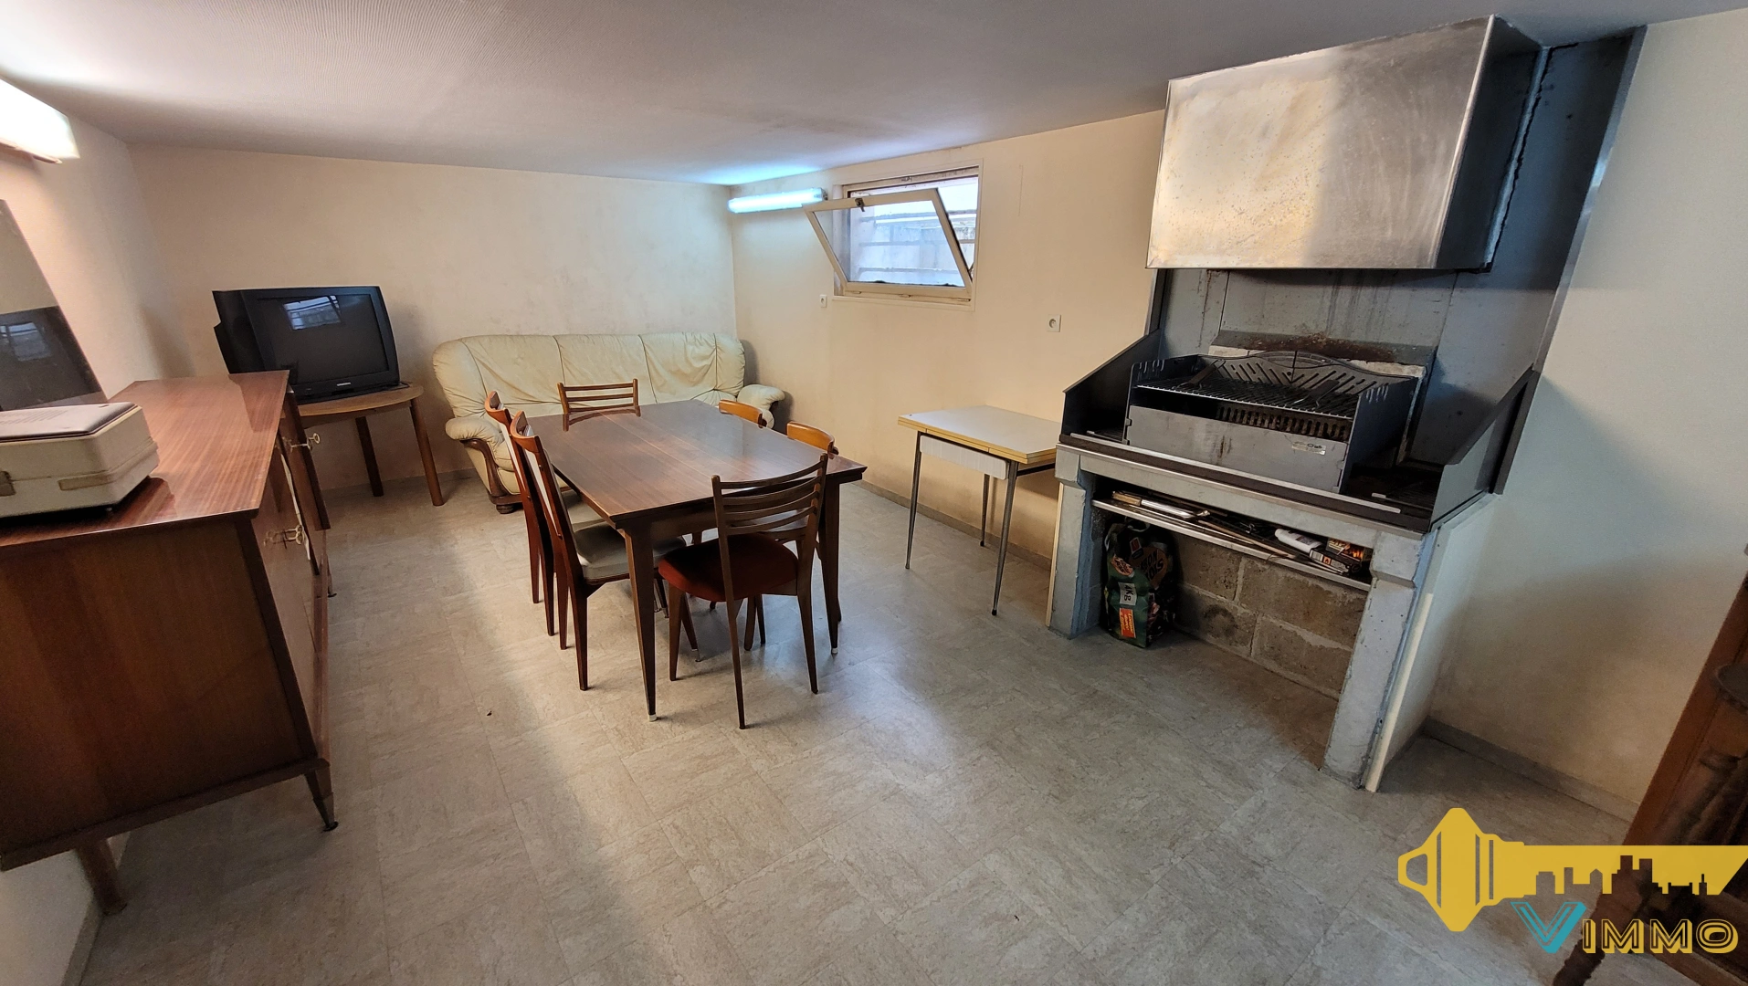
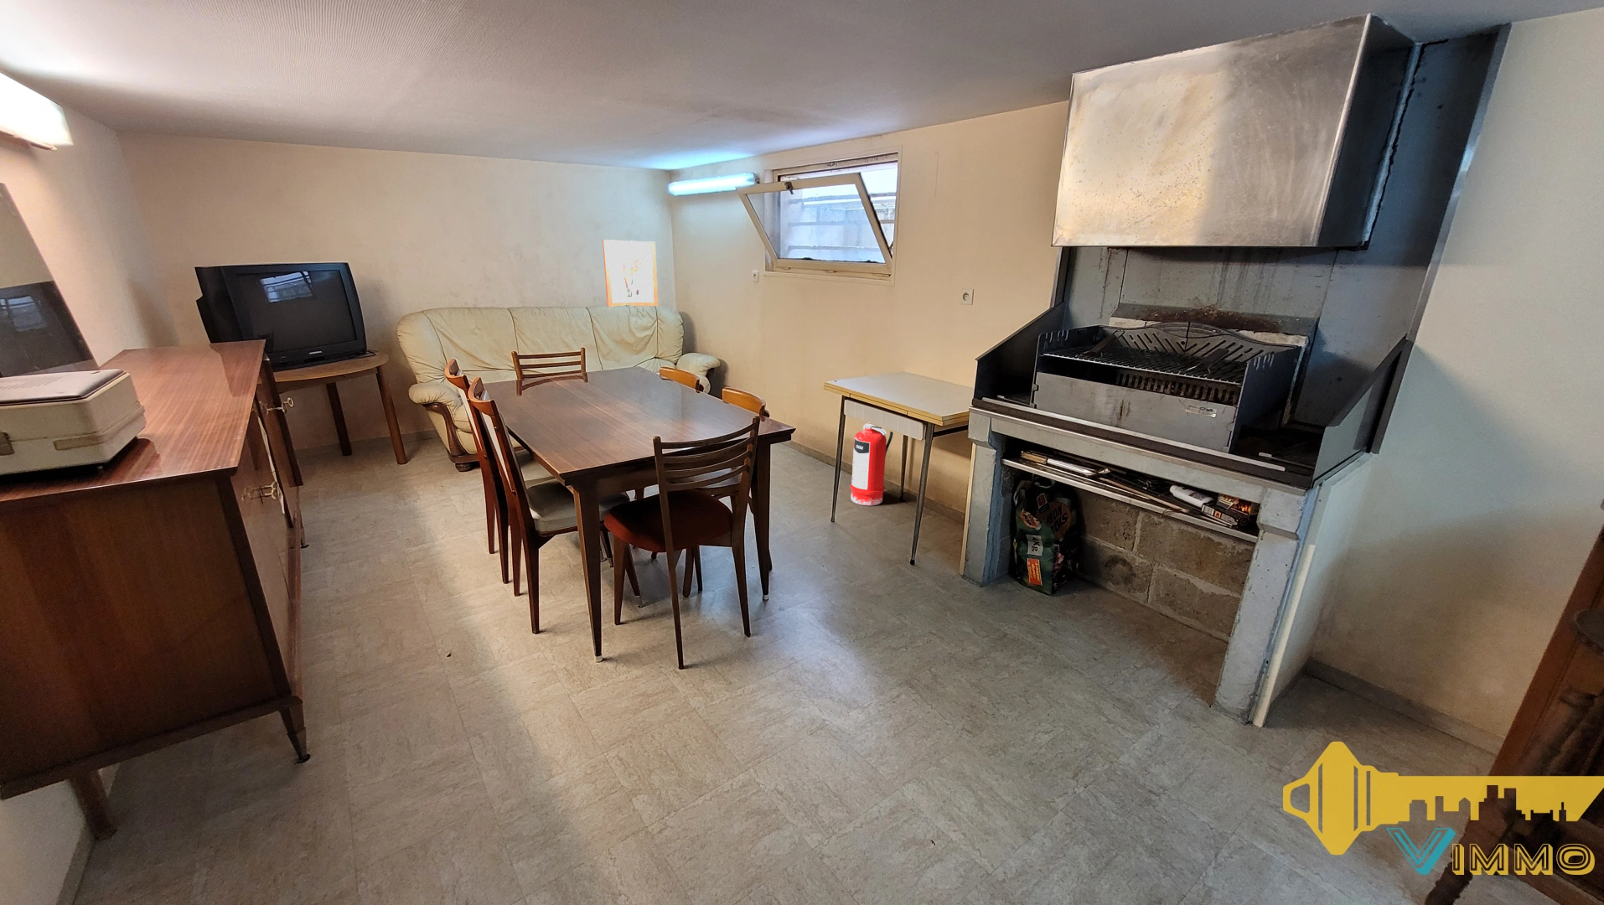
+ fire extinguisher (876, 460)
+ wall art (631, 274)
